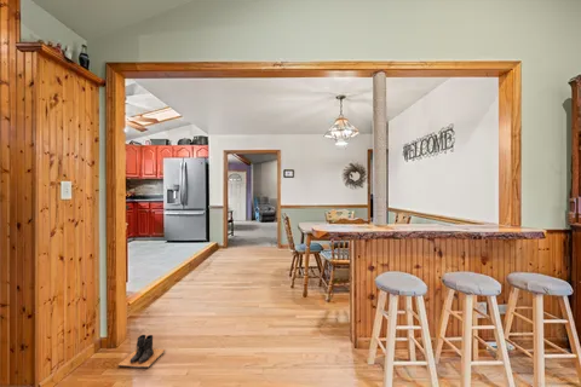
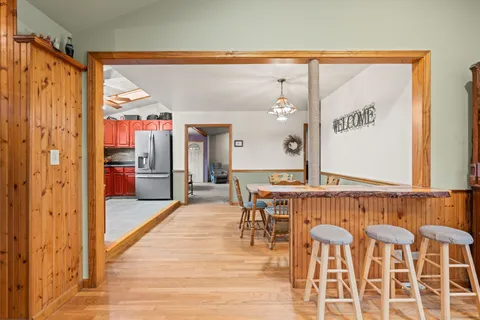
- boots (142, 348)
